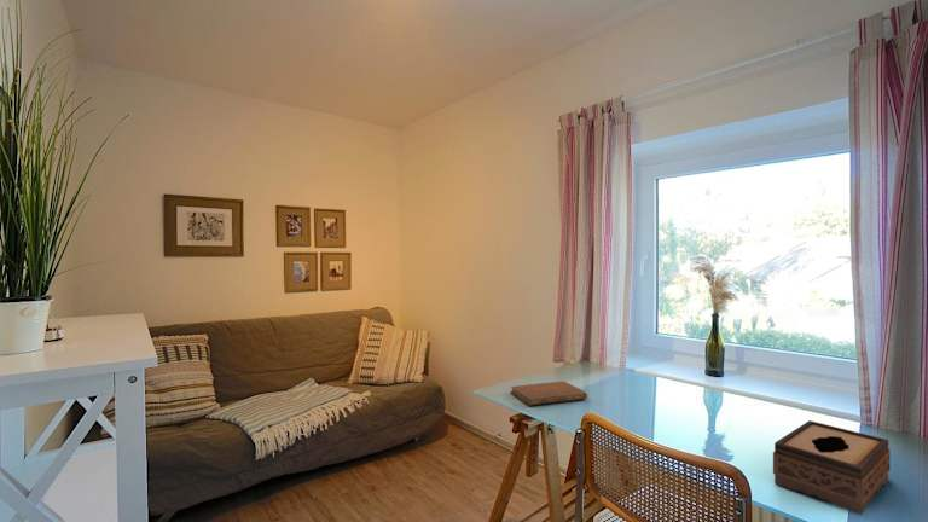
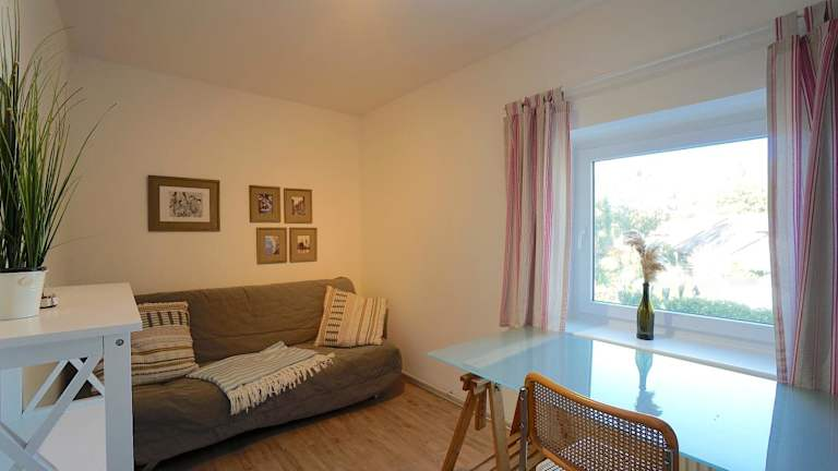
- tissue box (831, 462)
- notebook (547, 392)
